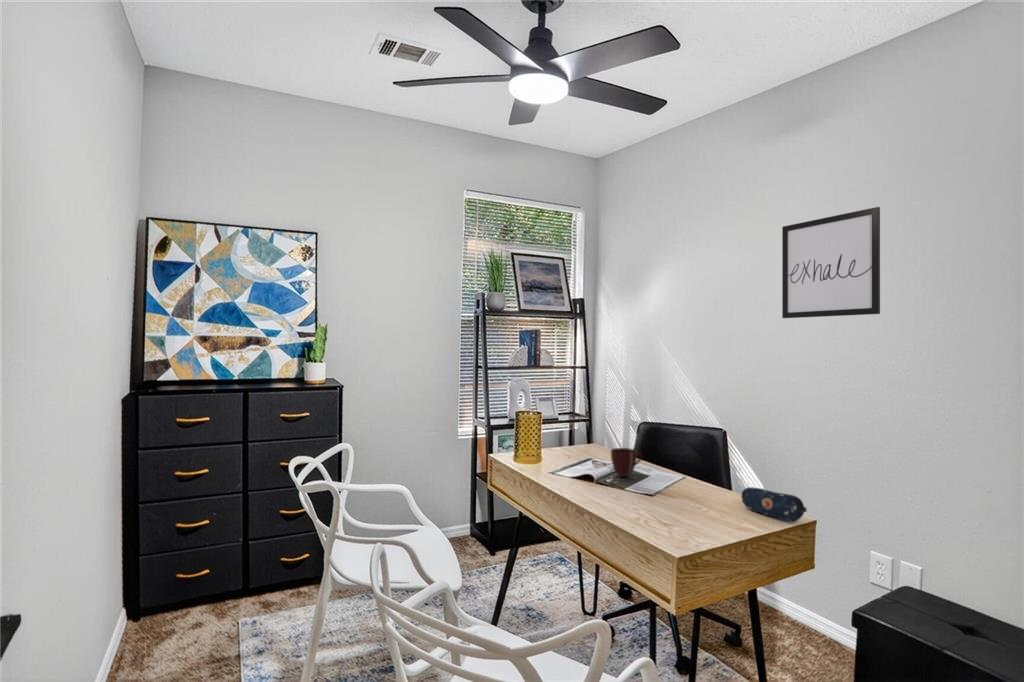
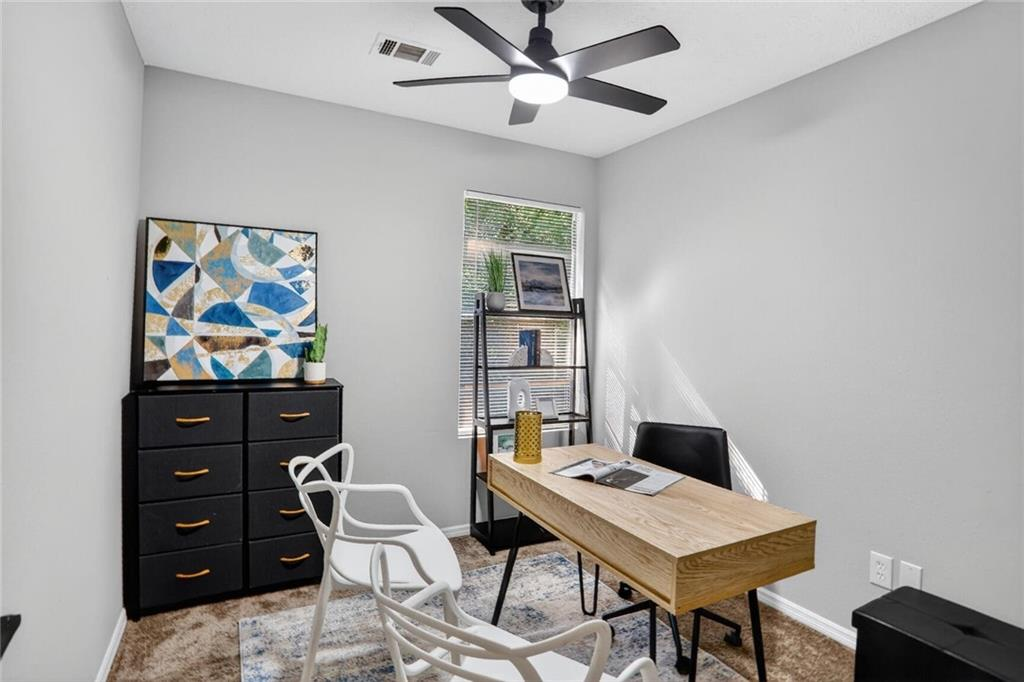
- wall art (827, 266)
- pencil case (771, 503)
- mug (627, 463)
